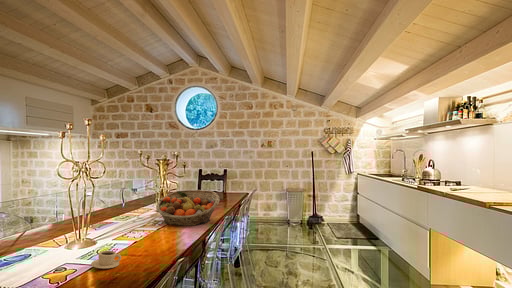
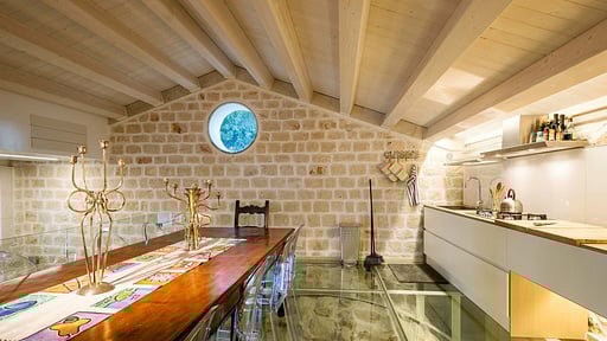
- cup (106, 258)
- fruit basket (188, 206)
